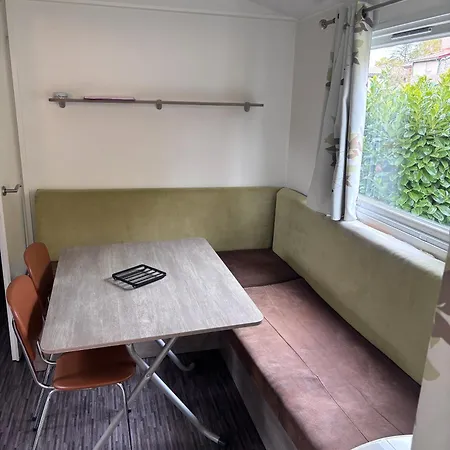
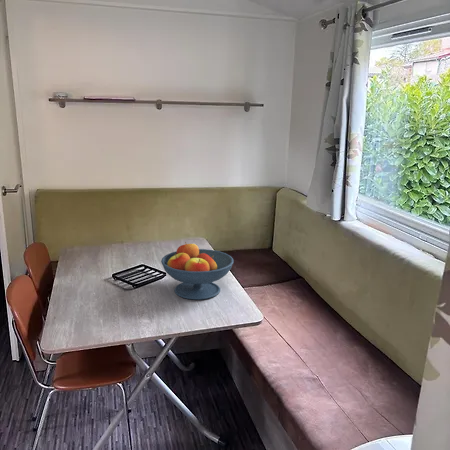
+ fruit bowl (197, 269)
